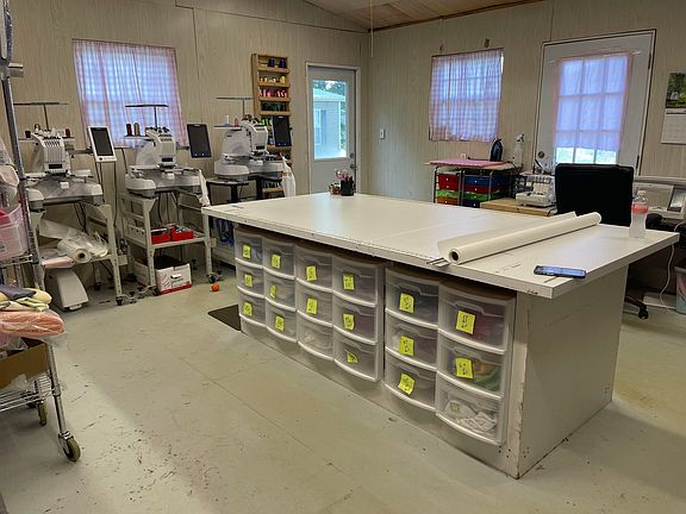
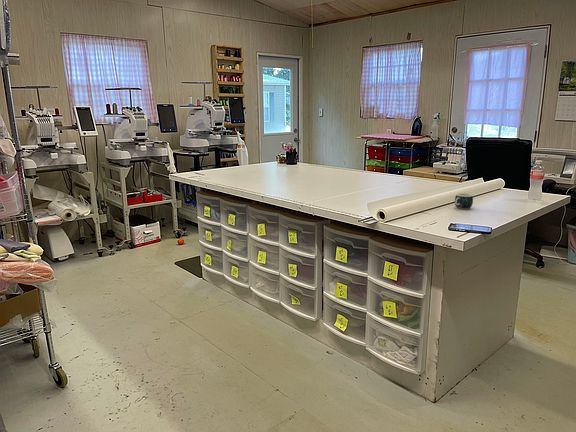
+ mug (462, 201)
